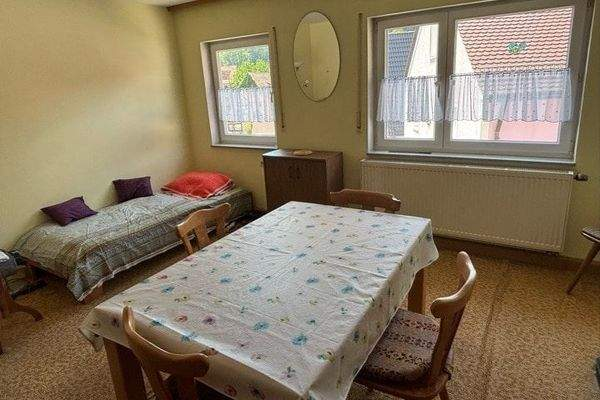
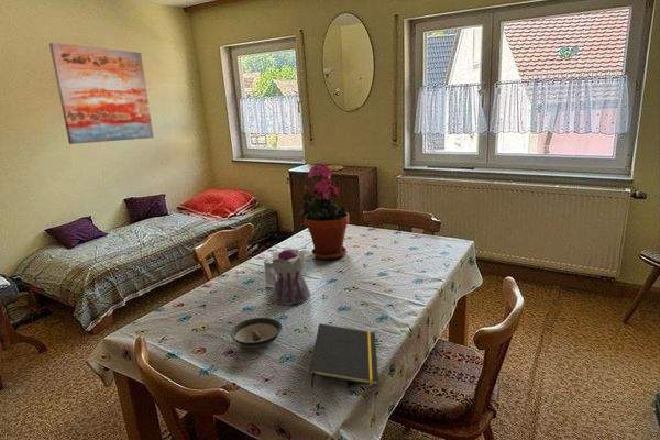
+ teapot (285, 272)
+ notepad (345, 351)
+ wall art (107, 95)
+ potted plant (324, 210)
+ saucer (256, 334)
